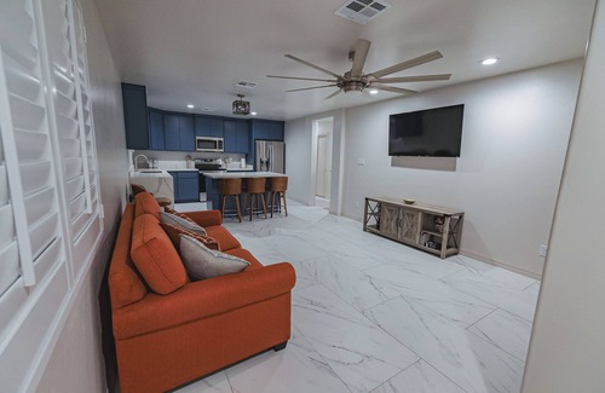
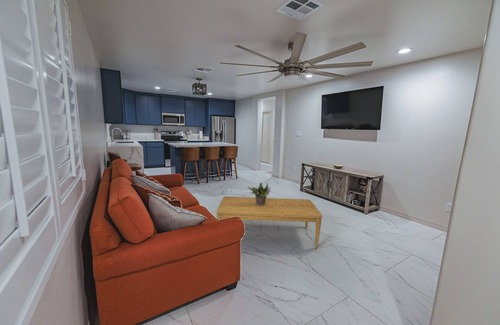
+ coffee table (267, 219)
+ potted plant (258, 192)
